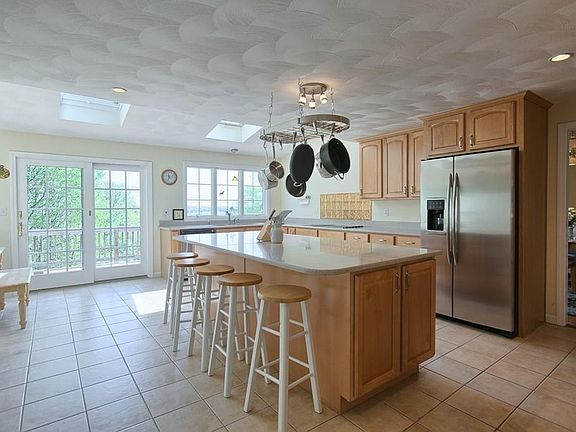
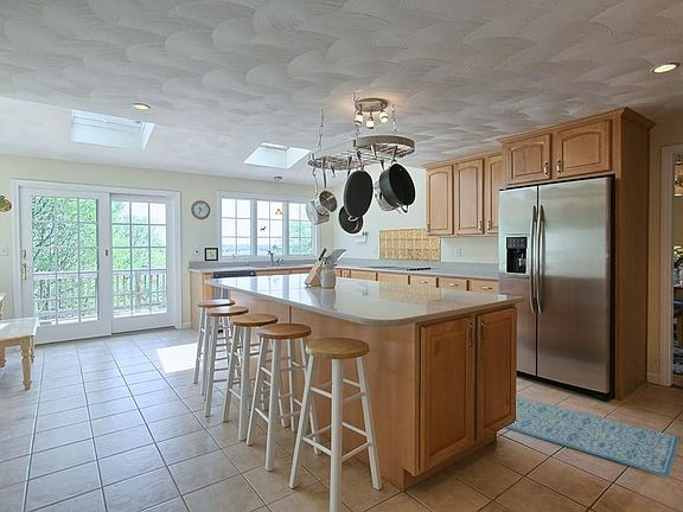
+ rug (556, 422)
